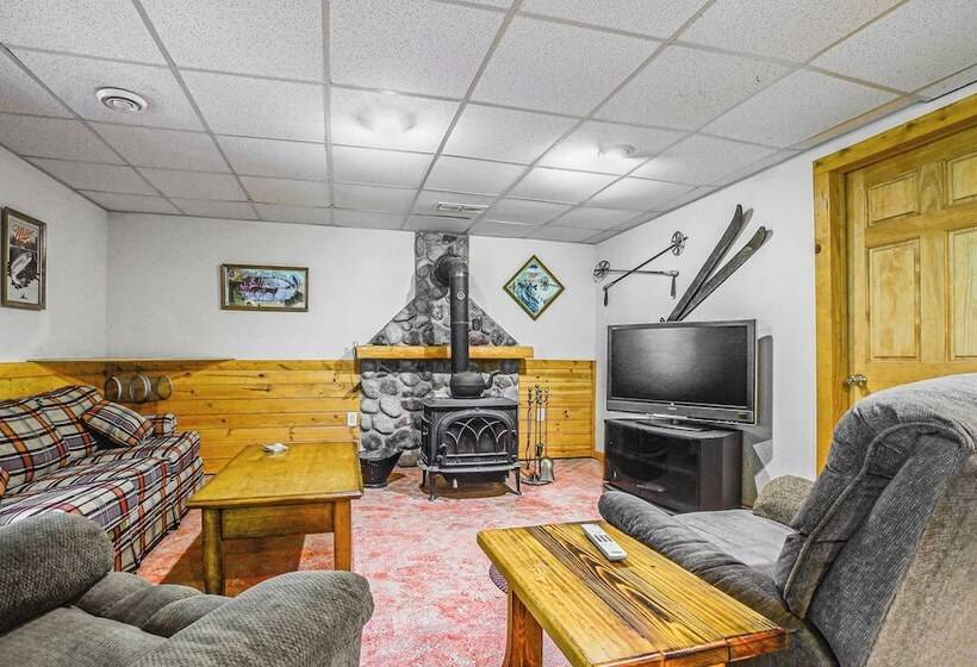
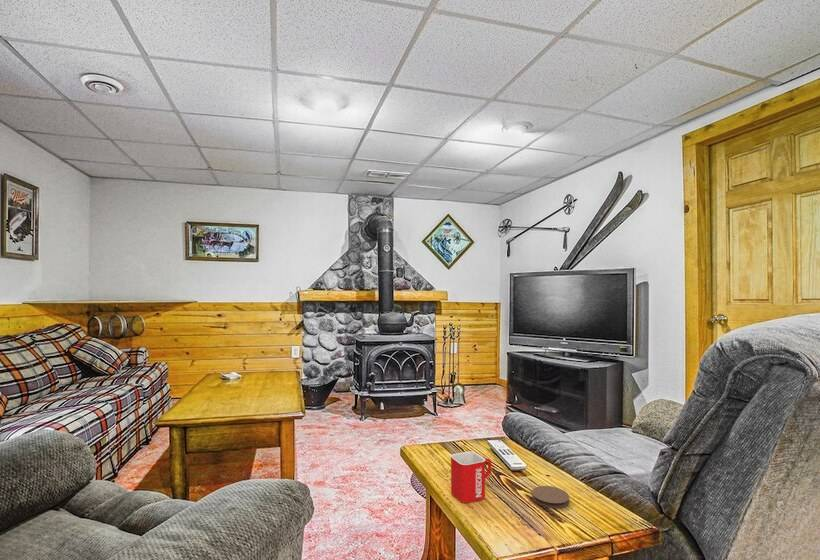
+ coaster (550, 496)
+ mug (473, 475)
